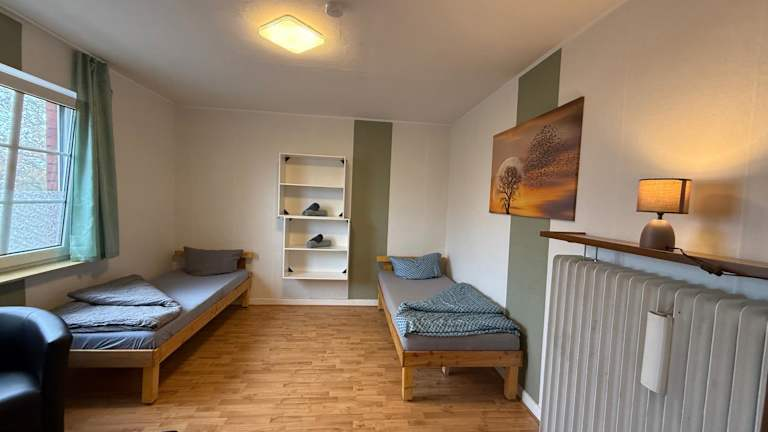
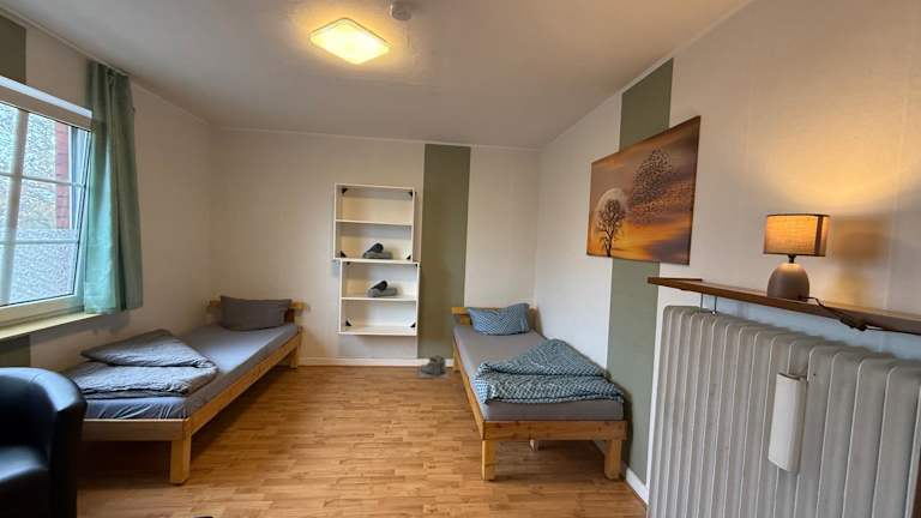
+ boots (433, 362)
